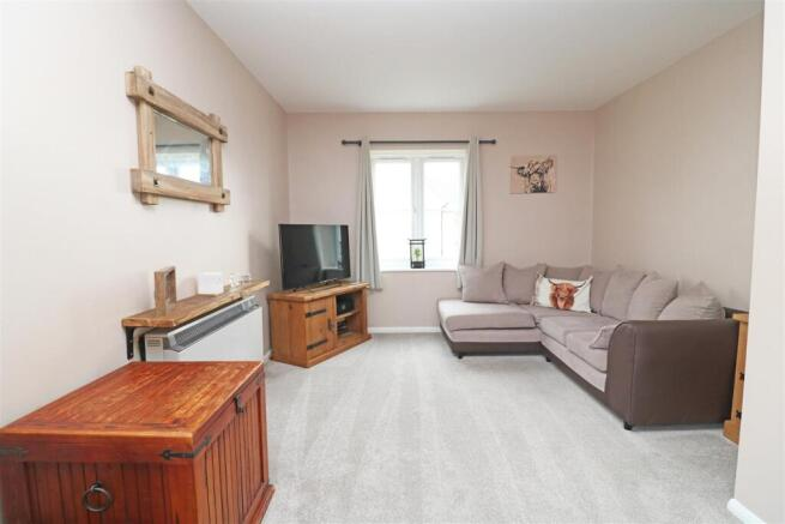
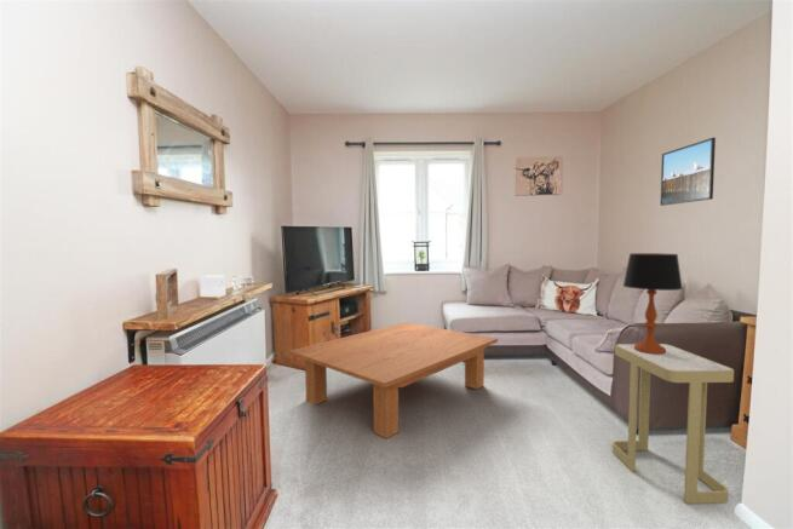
+ coffee table (398, 368)
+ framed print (685, 174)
+ side table (648, 414)
+ table lamp (651, 301)
